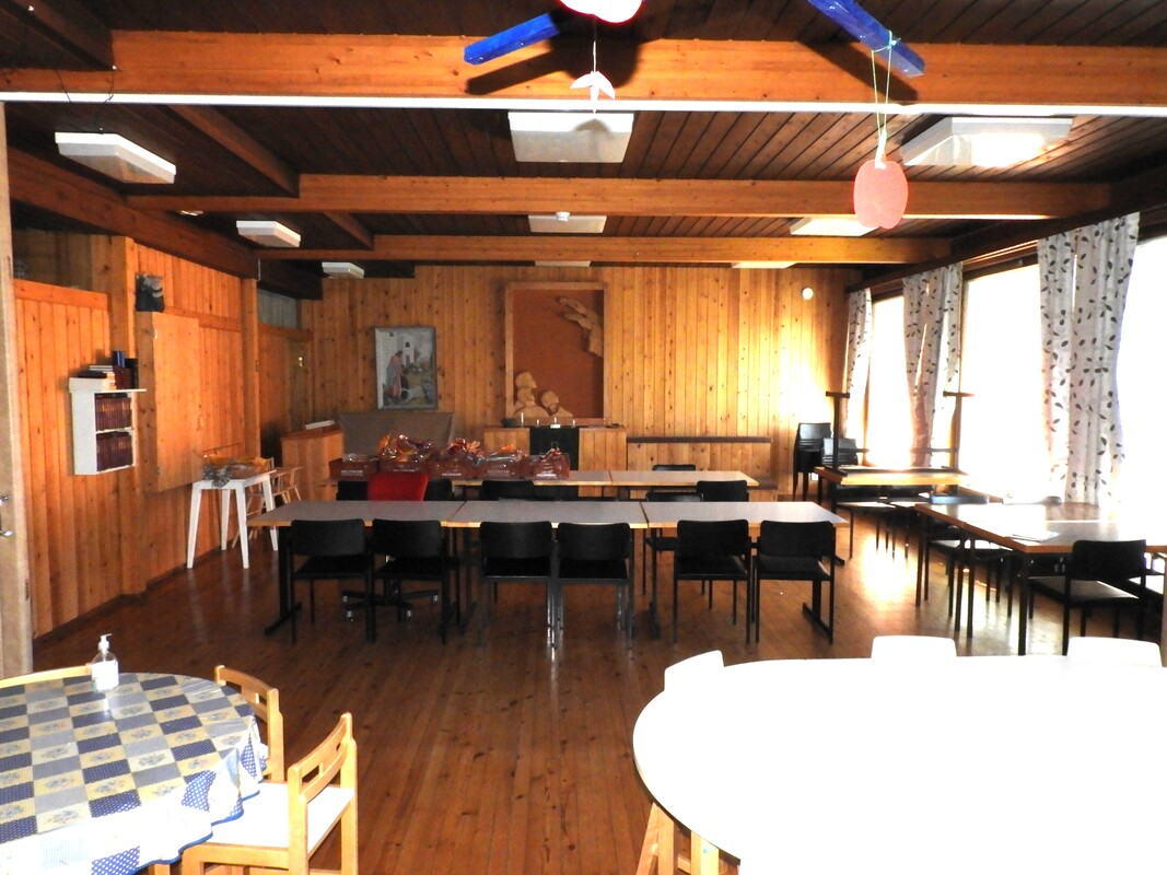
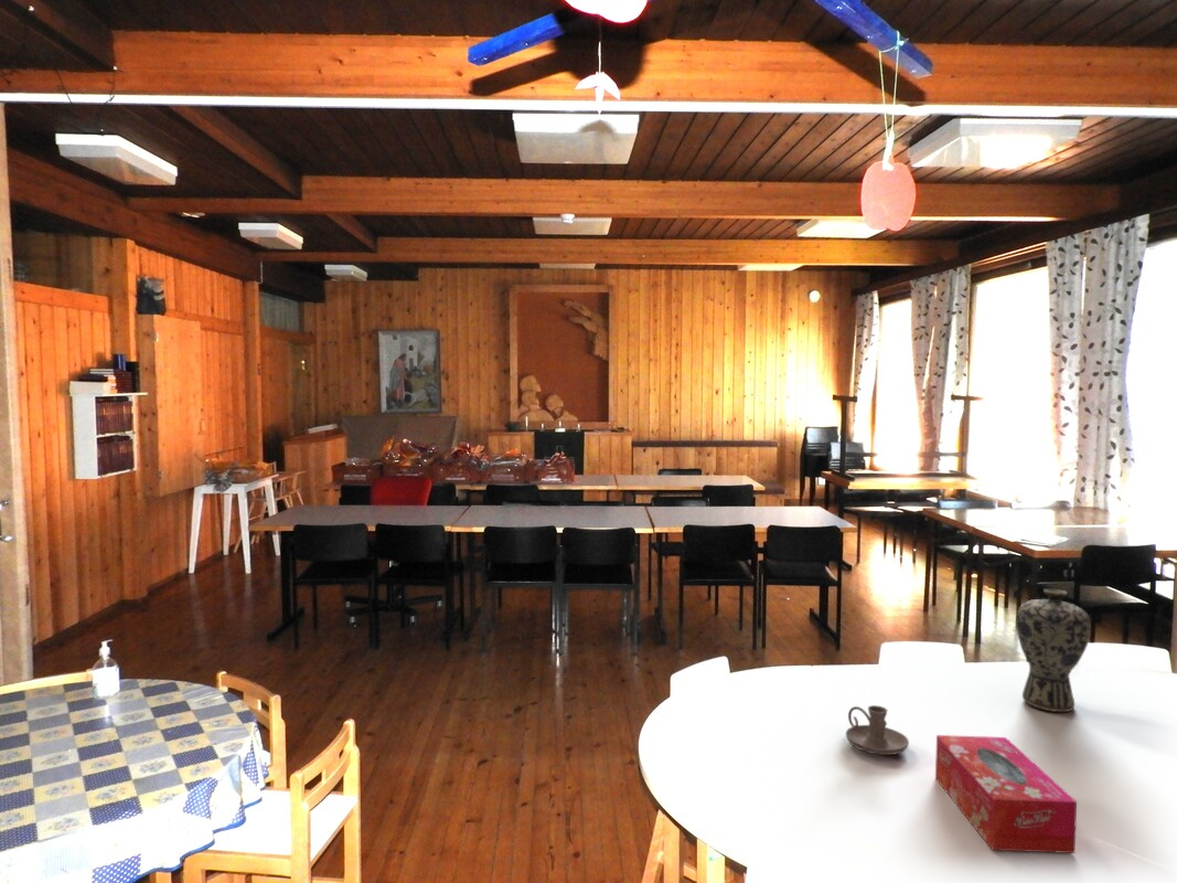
+ vase (1051, 647)
+ candle holder (871, 725)
+ tissue box (999, 788)
